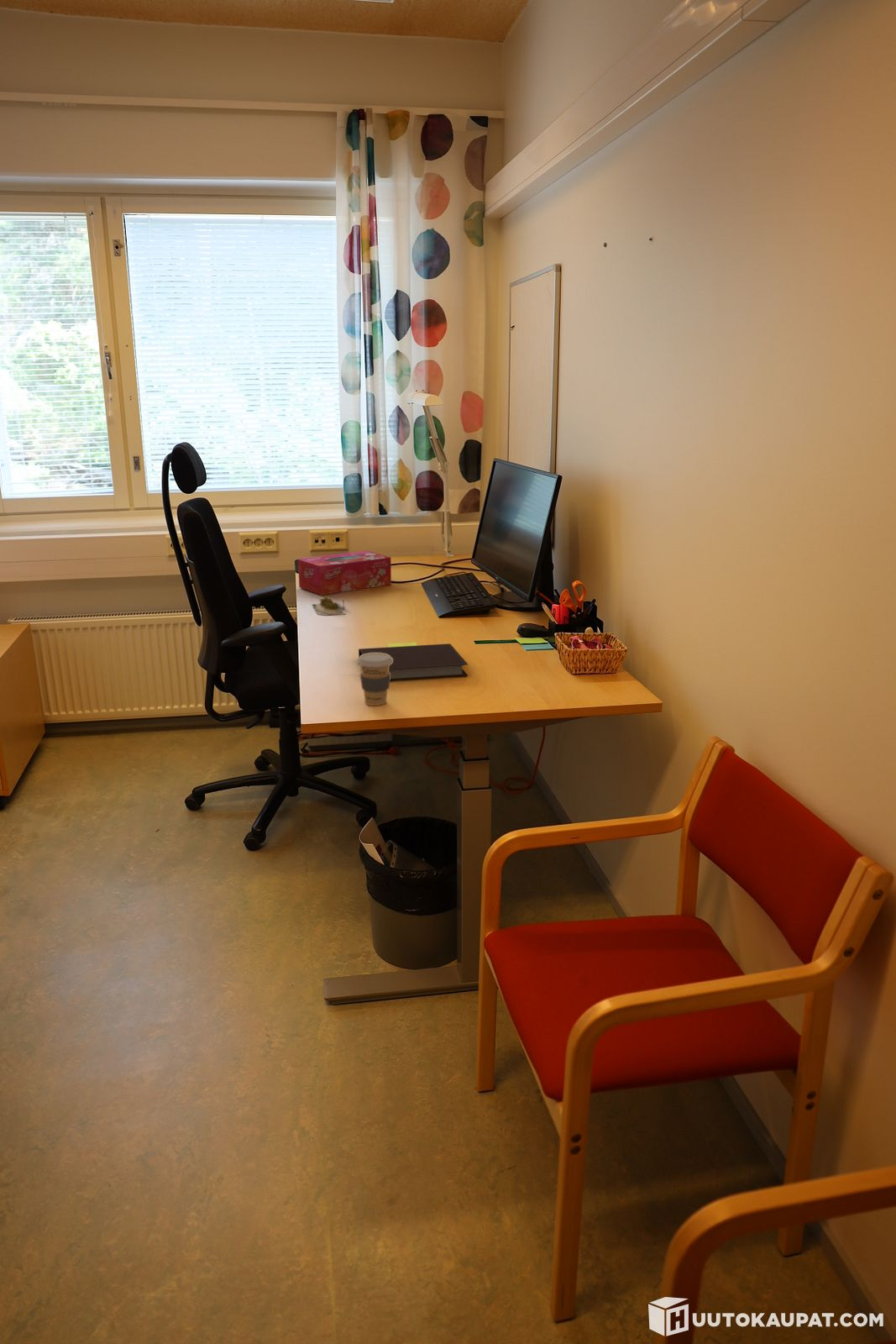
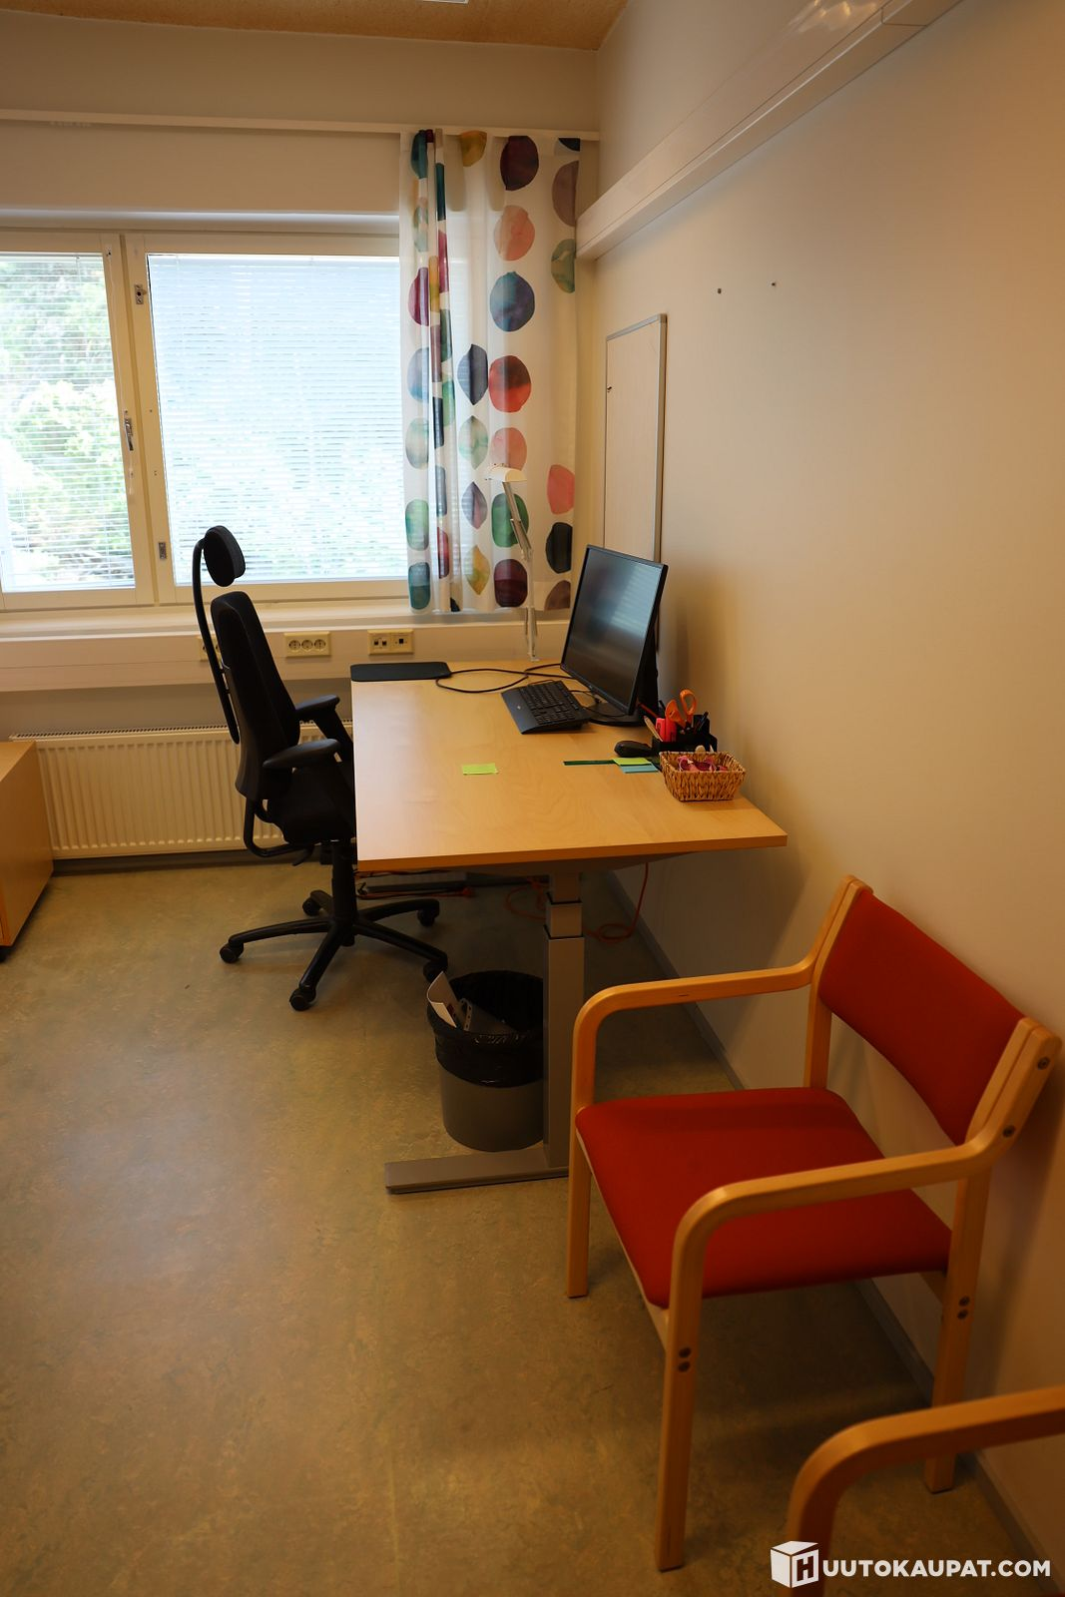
- succulent plant (329, 604)
- tissue box (345, 572)
- notebook (411, 661)
- coffee cup (375, 680)
